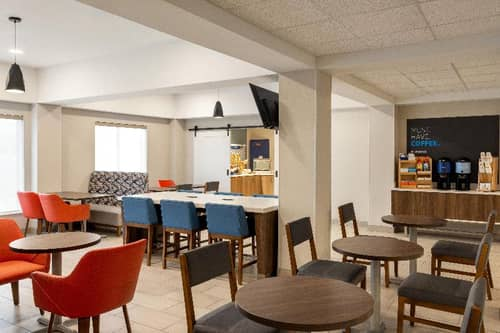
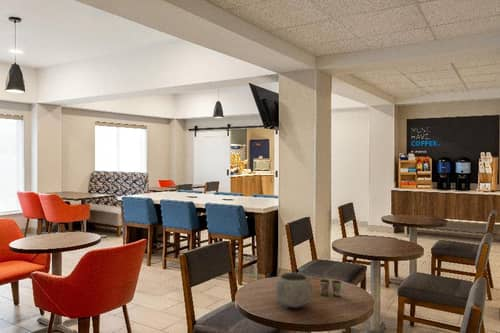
+ cup (332, 286)
+ bowl (293, 291)
